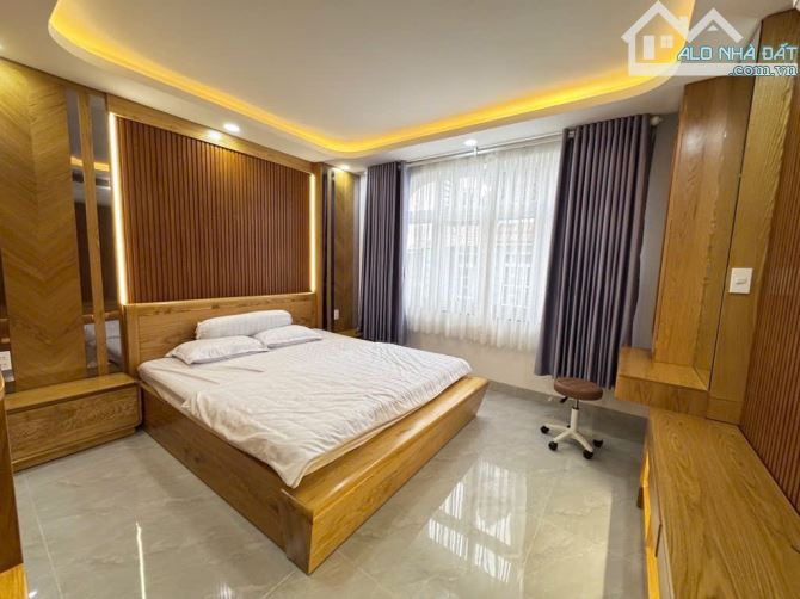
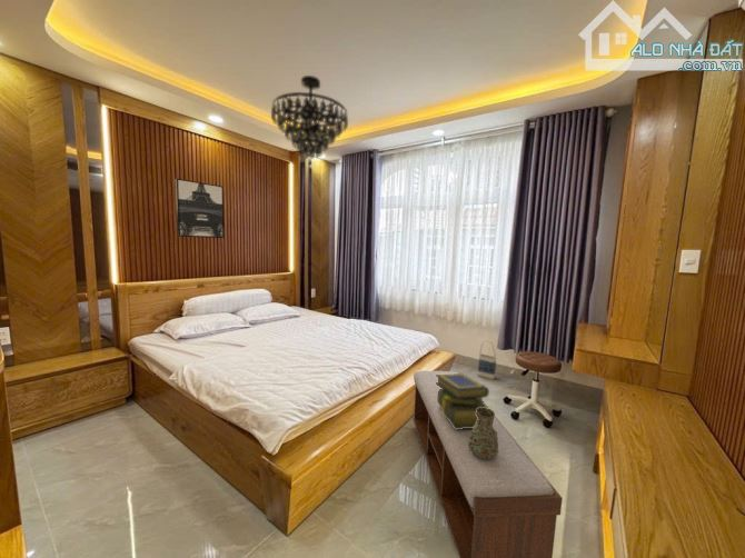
+ decorative vase (484, 432)
+ chandelier (310, 119)
+ wall art (200, 210)
+ bag (487, 358)
+ stack of books (460, 397)
+ bench (460, 446)
